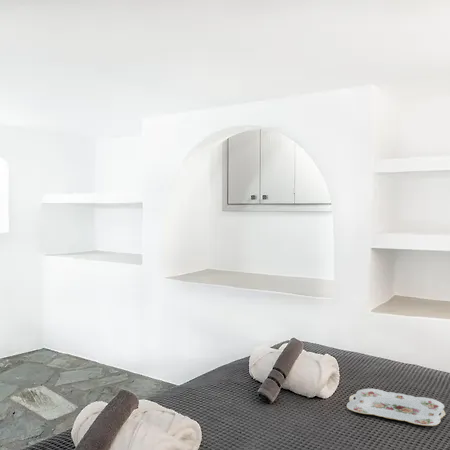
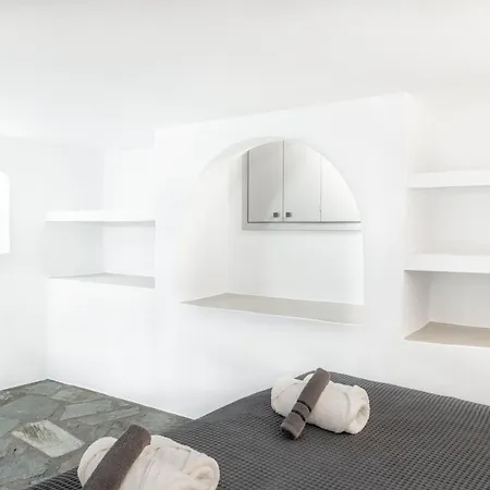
- serving tray (395, 406)
